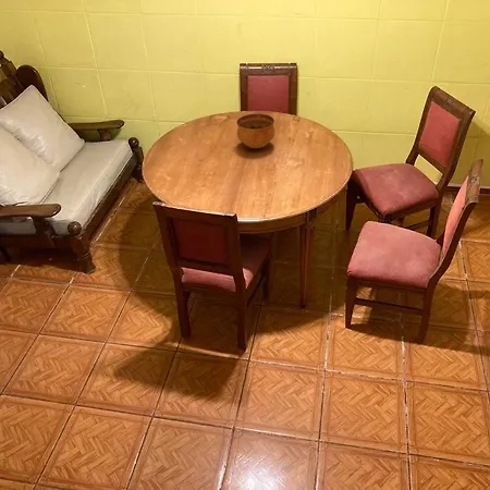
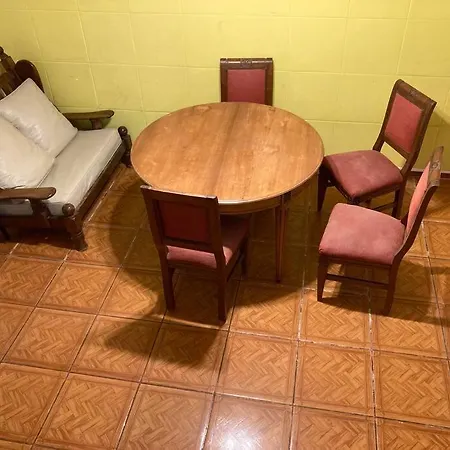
- bowl (256, 134)
